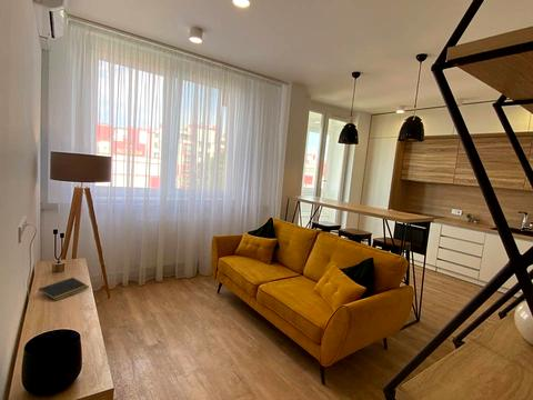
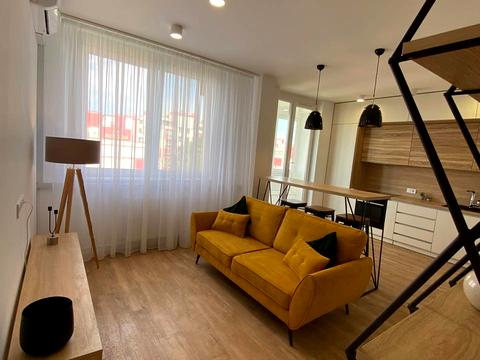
- notepad (64, 288)
